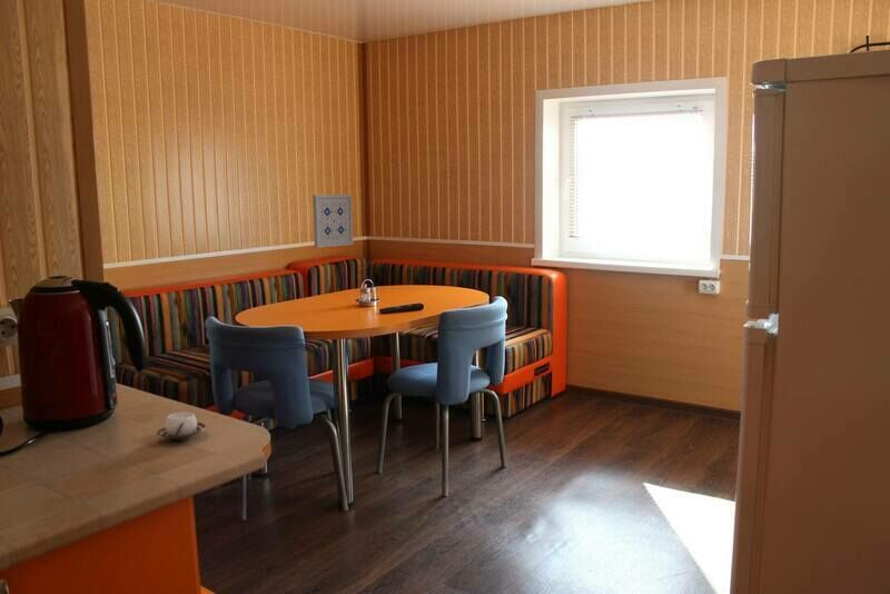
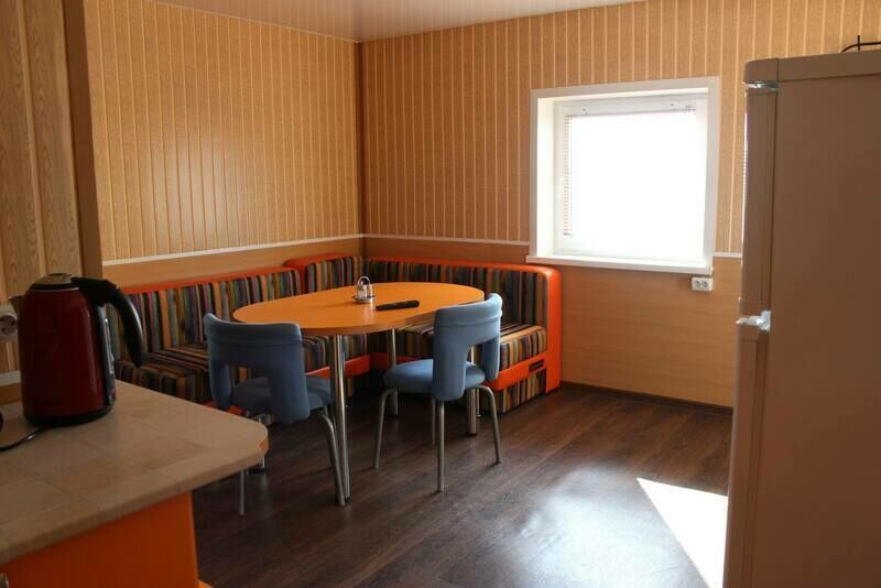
- cup (180, 426)
- wall art (333, 220)
